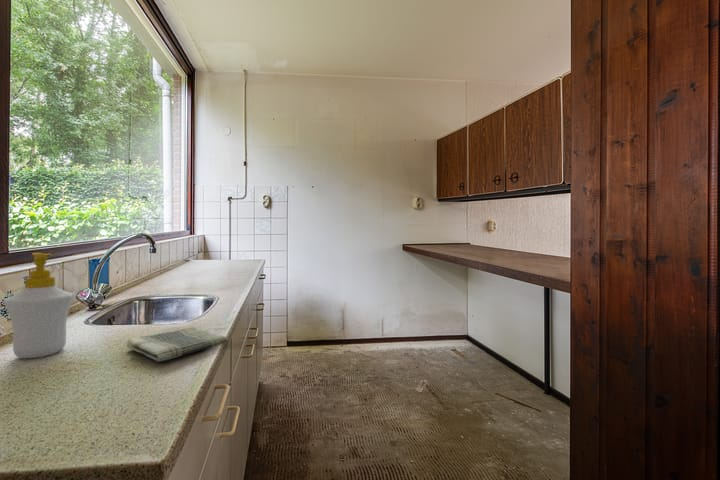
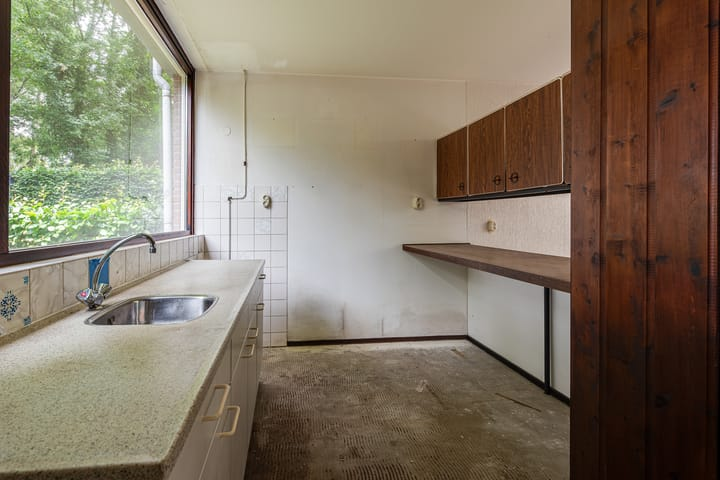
- soap bottle (40, 303)
- dish towel (177, 340)
